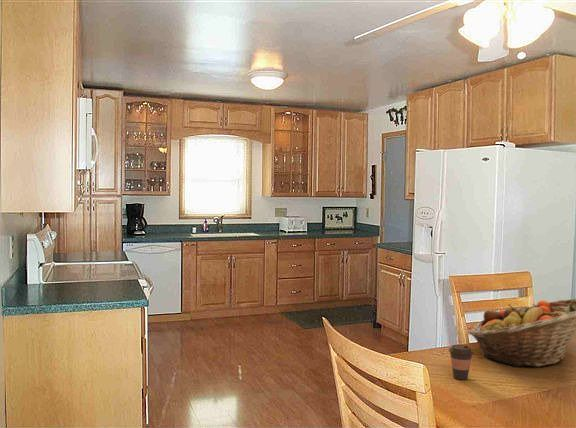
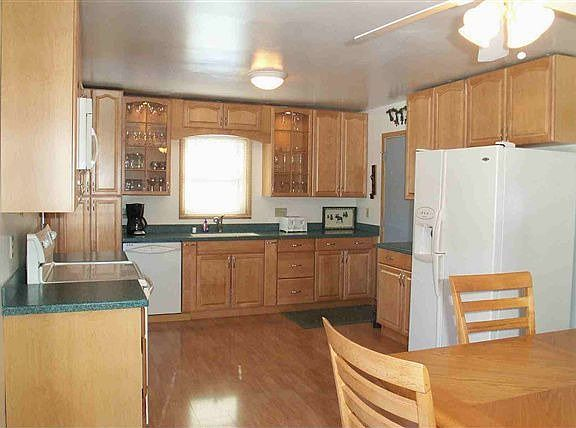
- coffee cup (460, 362)
- fruit basket (528, 327)
